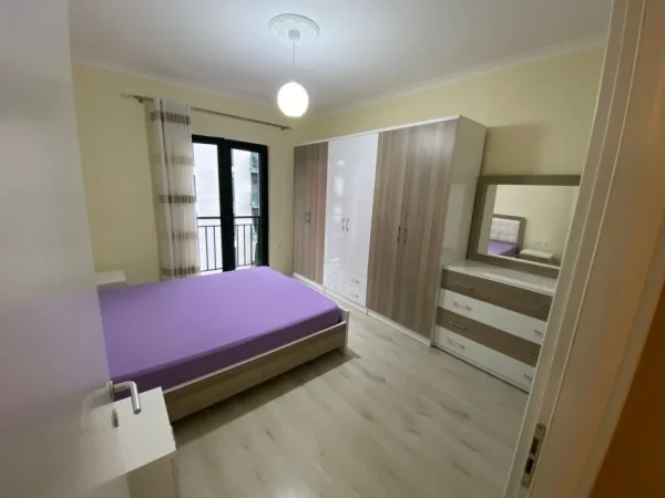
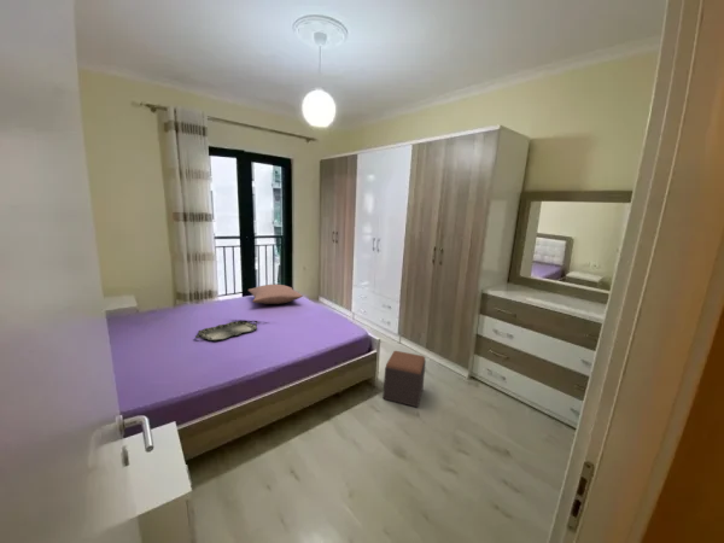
+ footstool (404, 375)
+ serving tray (228, 329)
+ pillow (274, 293)
